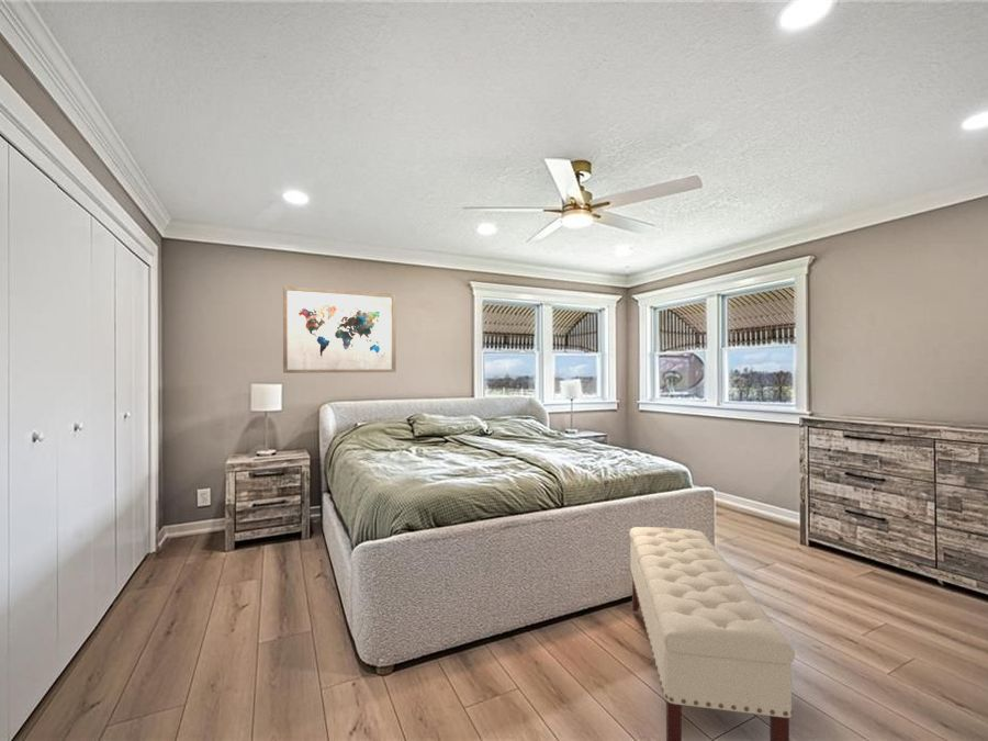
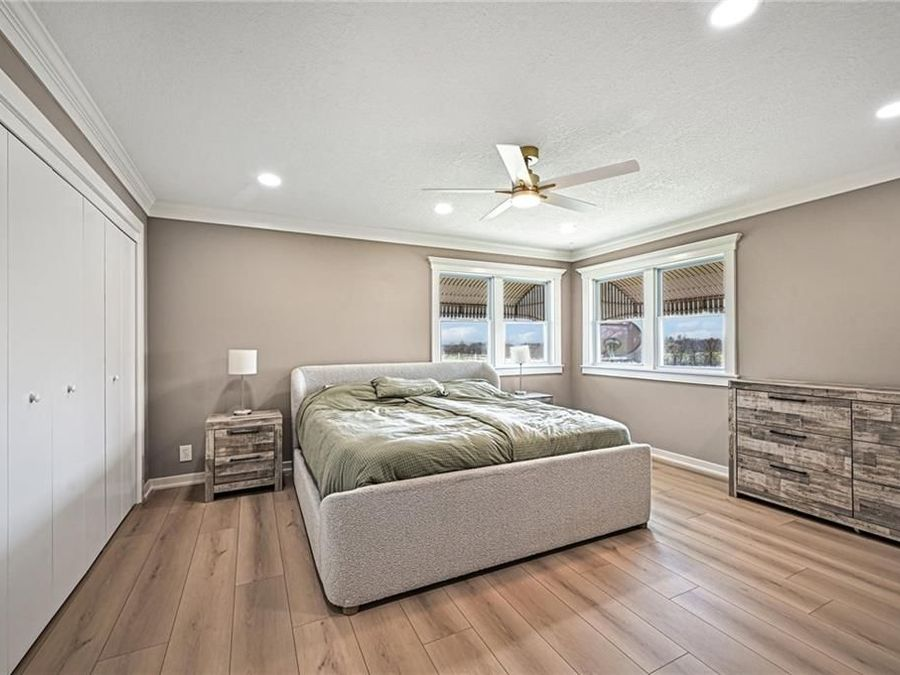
- wall art (341, 332)
- bench (689, 619)
